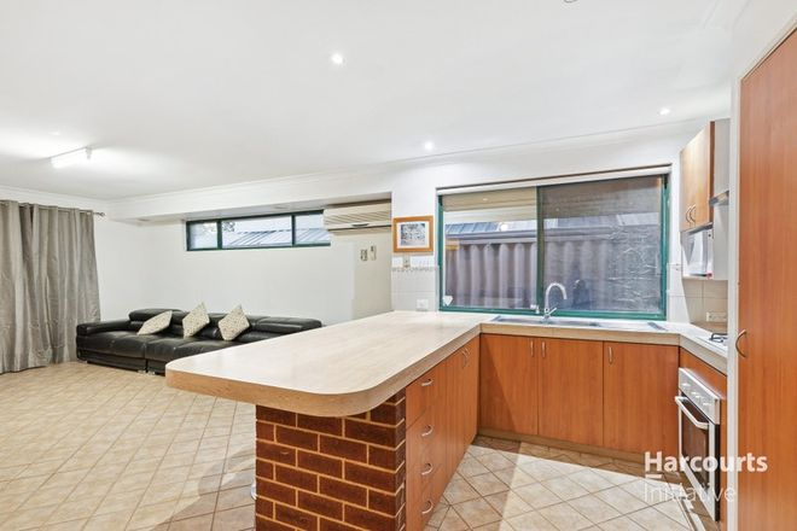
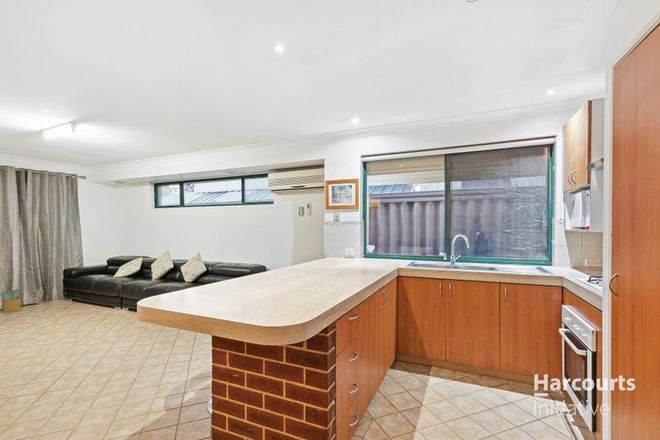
+ potted plant (10, 300)
